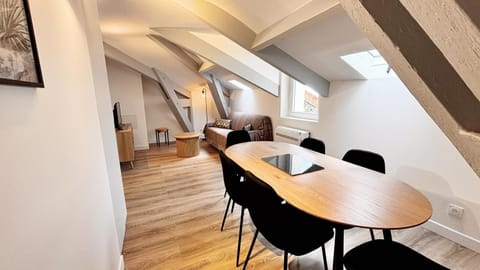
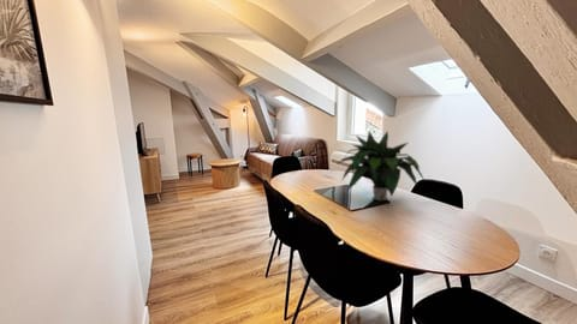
+ potted plant (379, 164)
